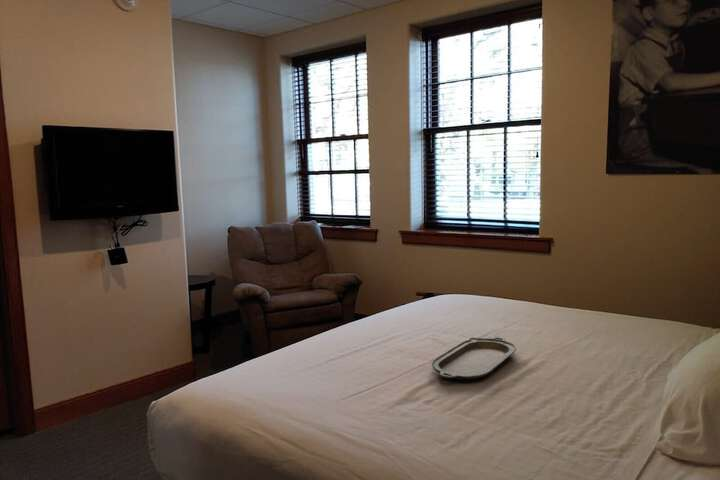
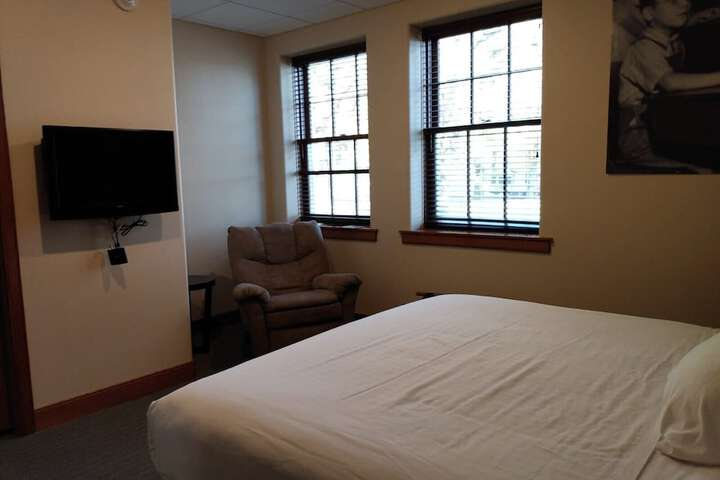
- serving tray (475, 358)
